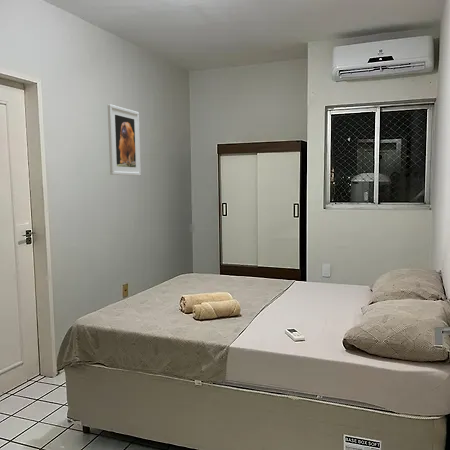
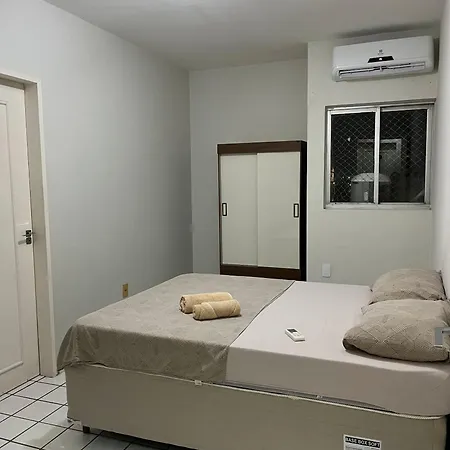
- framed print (125, 142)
